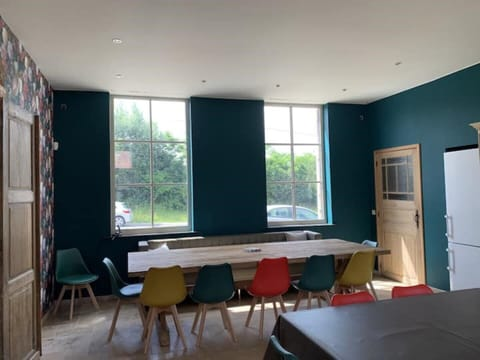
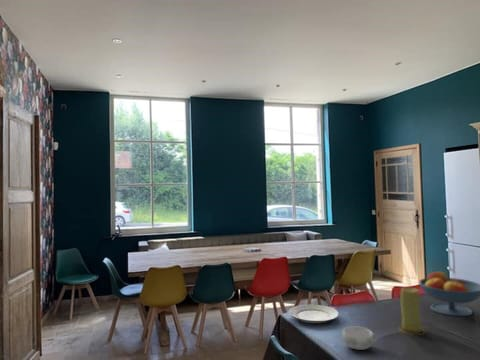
+ candle (410, 309)
+ plate (313, 314)
+ decorative bowl (360, 338)
+ fruit bowl (450, 292)
